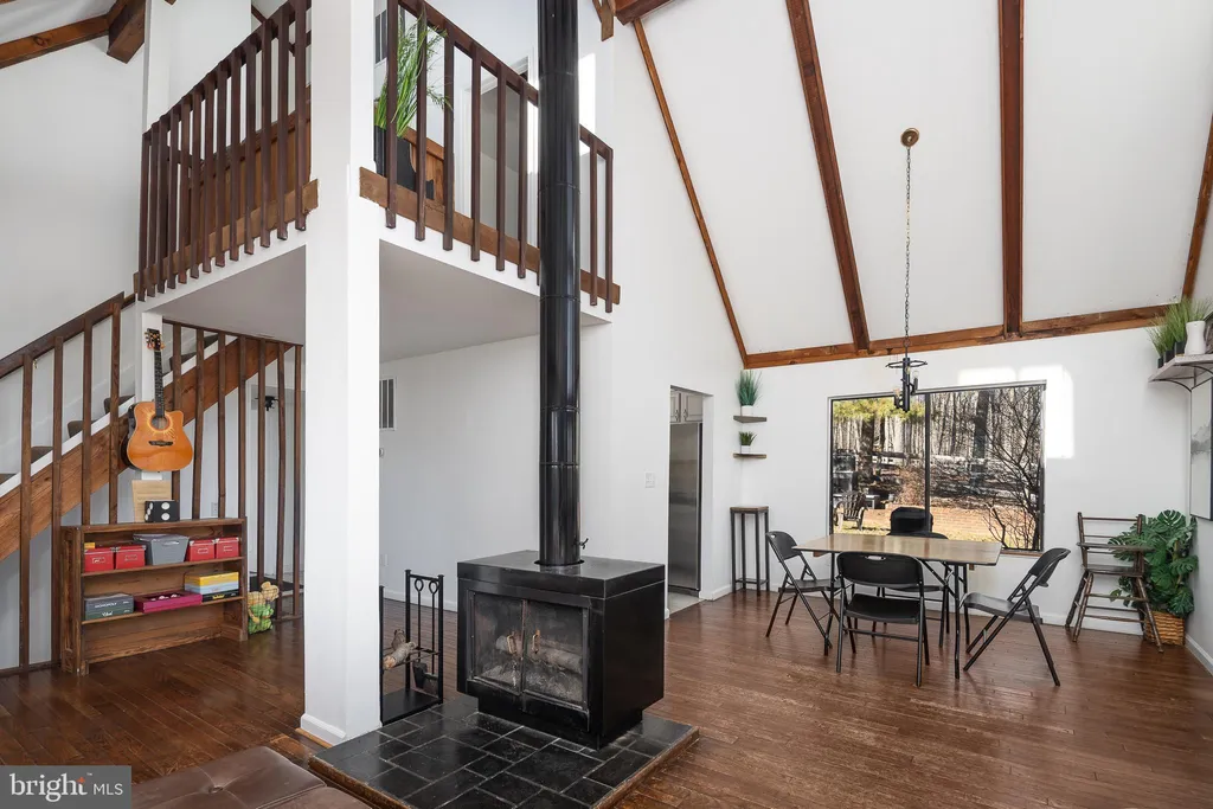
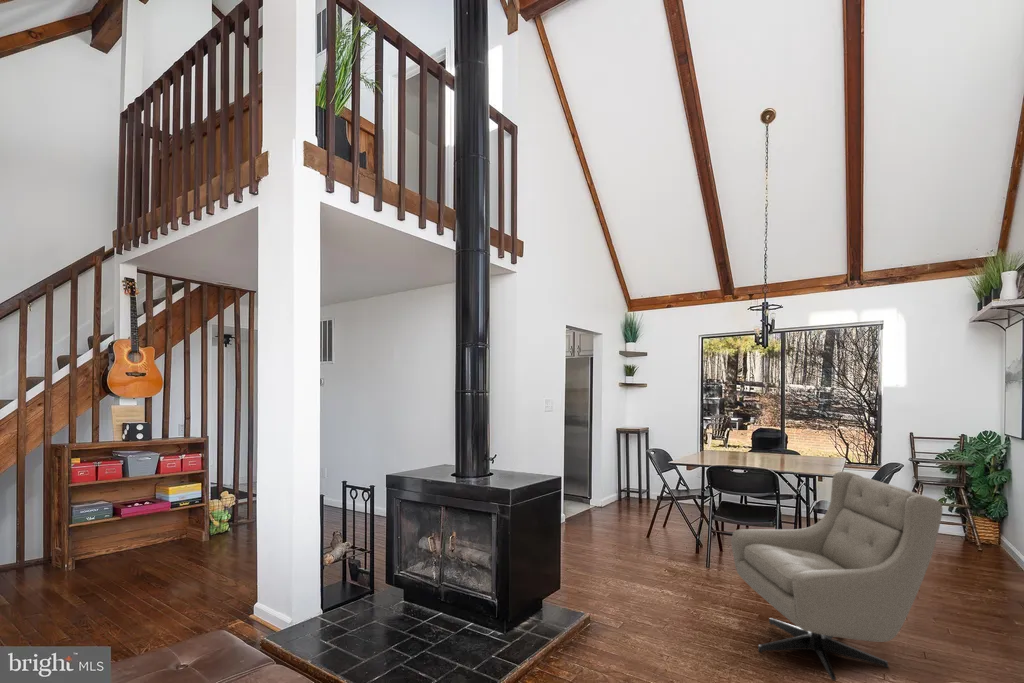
+ armchair (833, 566)
